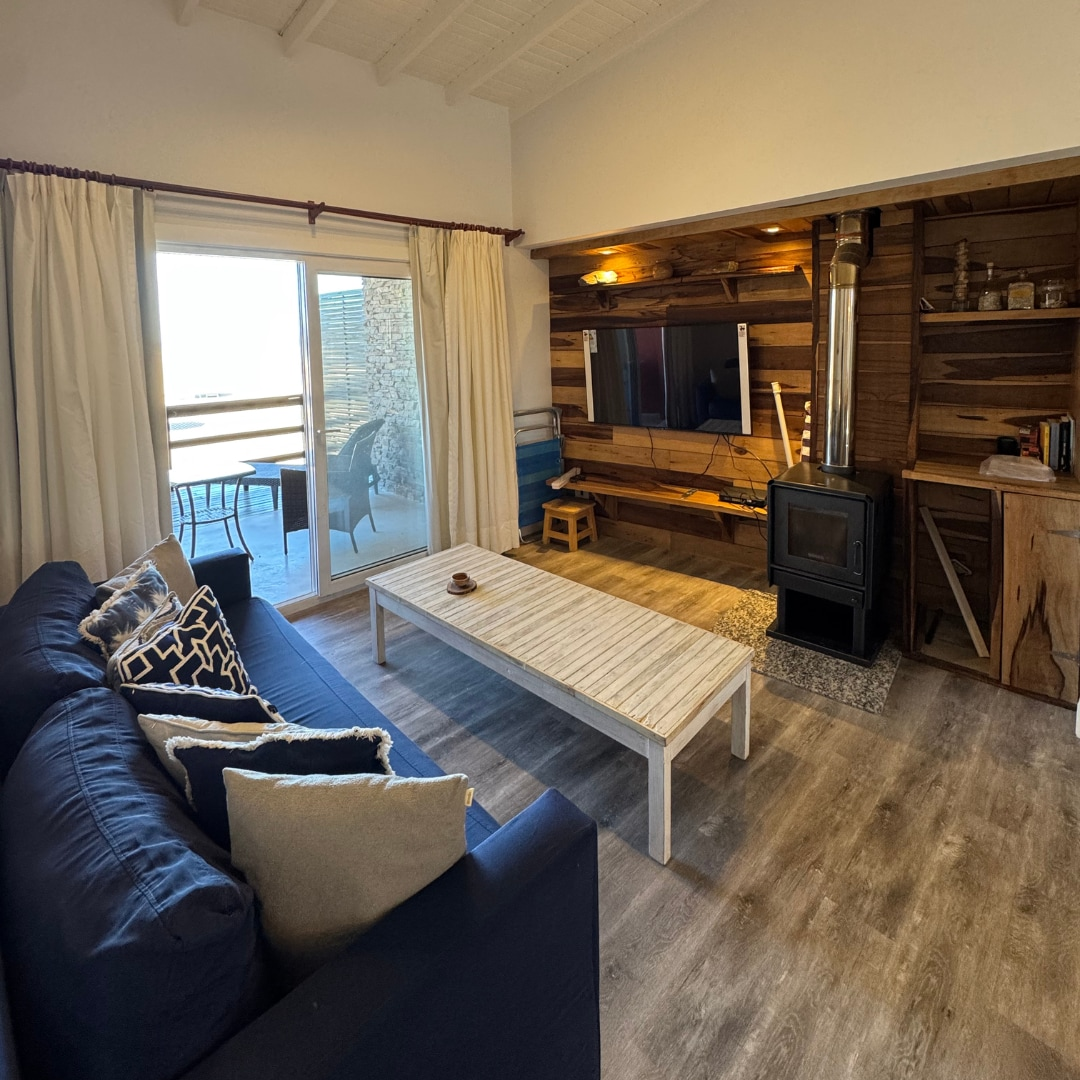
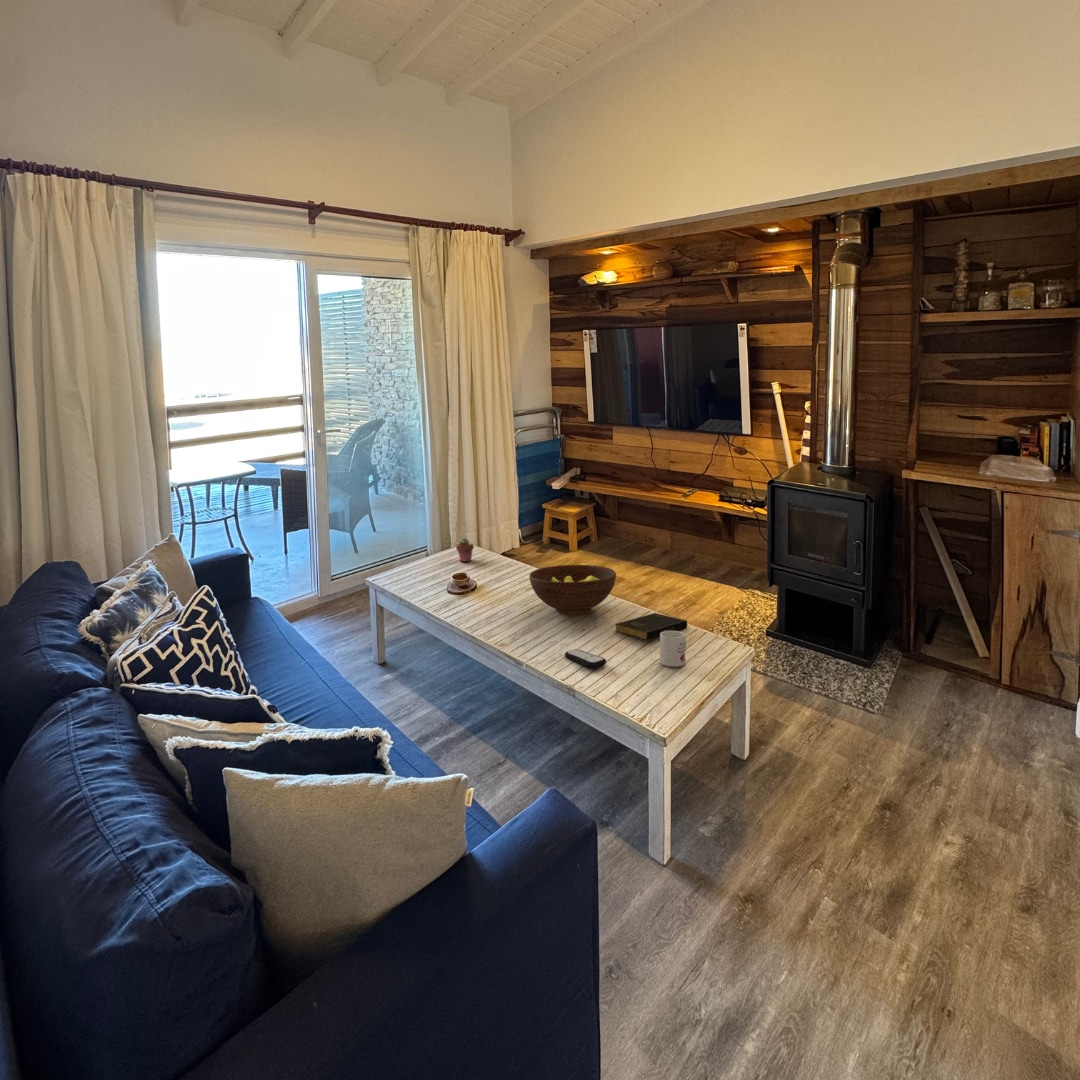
+ remote control (584, 657)
+ mug (675, 646)
+ fruit bowl (573, 592)
+ potted succulent (464, 549)
+ book (652, 625)
